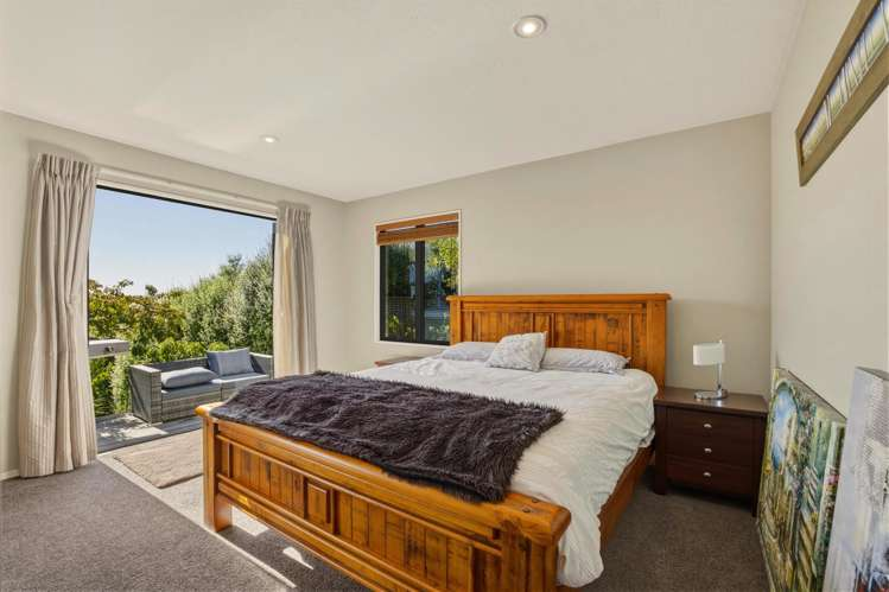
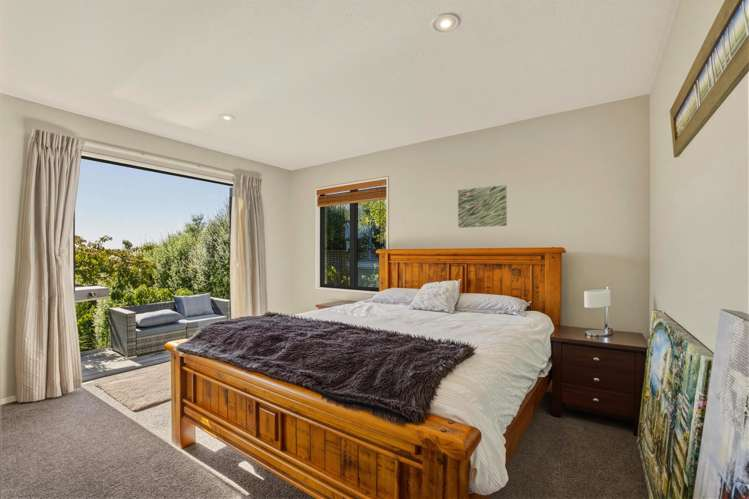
+ wall art (481, 207)
